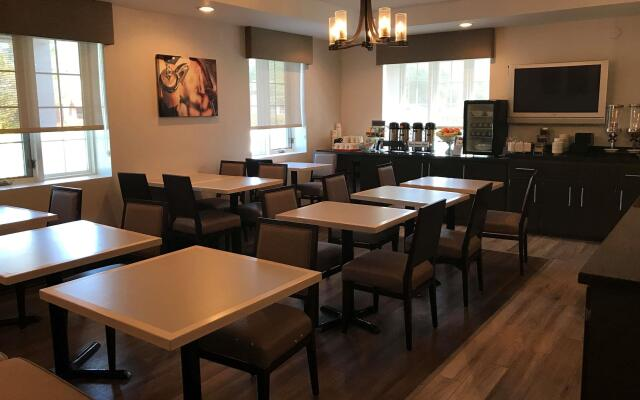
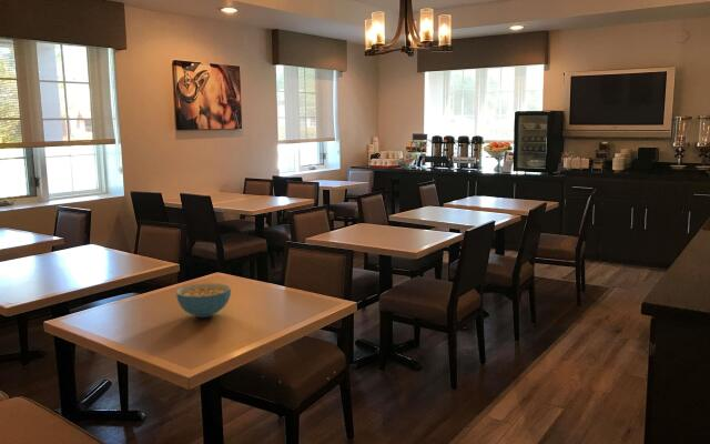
+ cereal bowl (203, 302)
